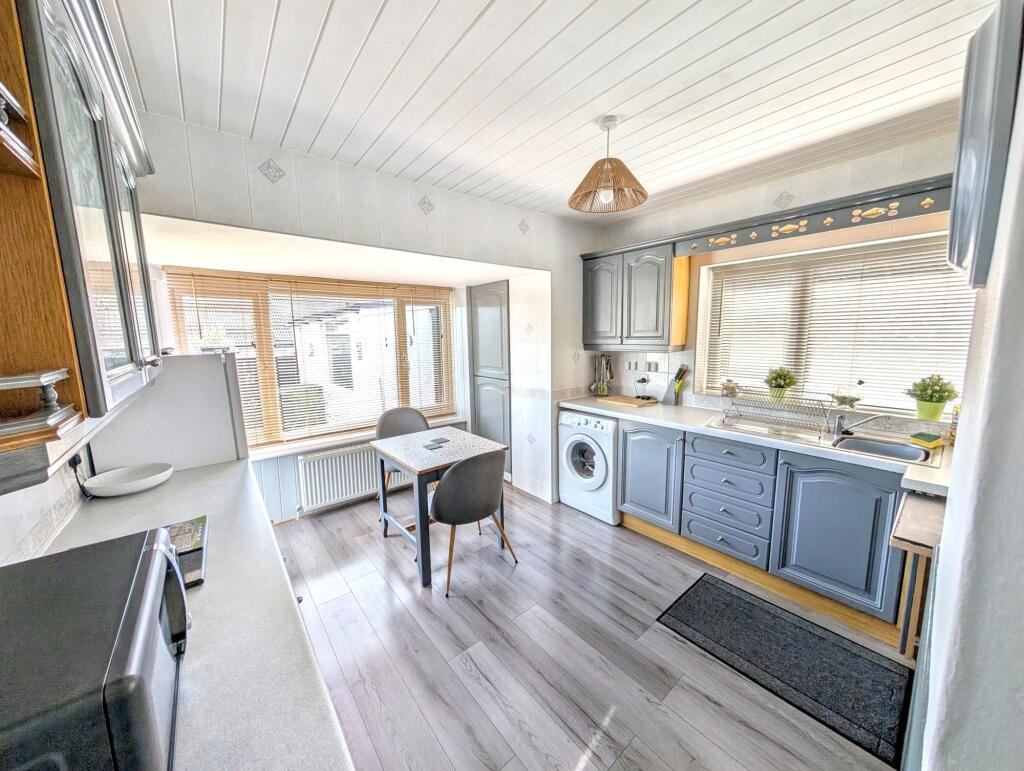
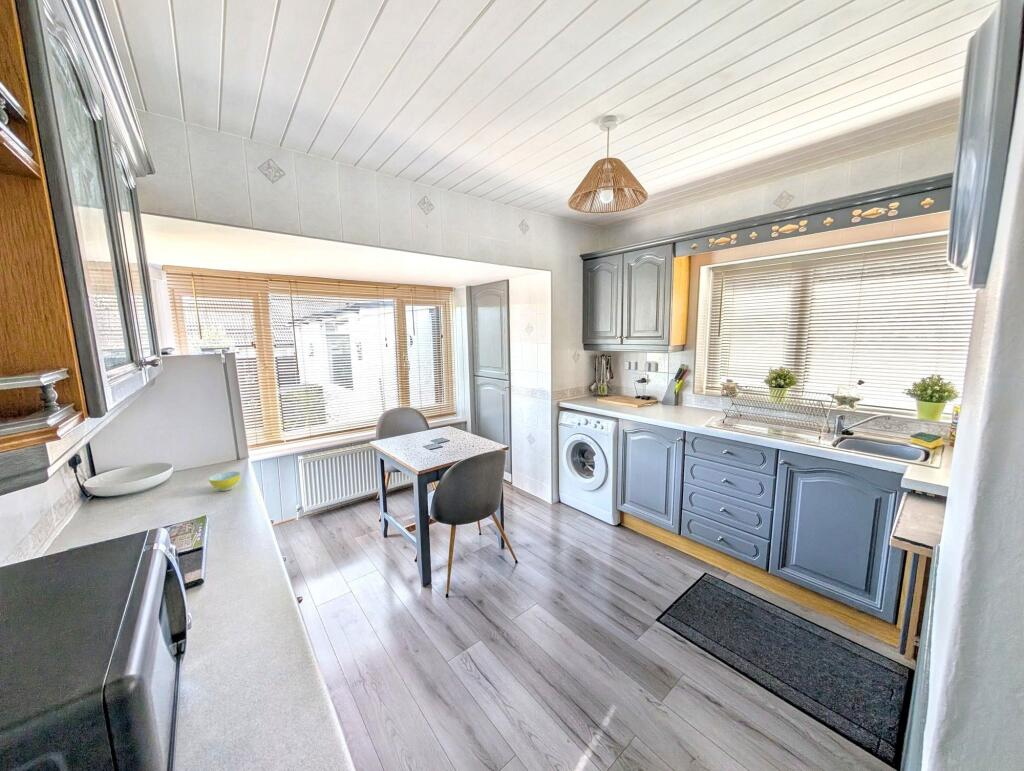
+ bowl (225, 482)
